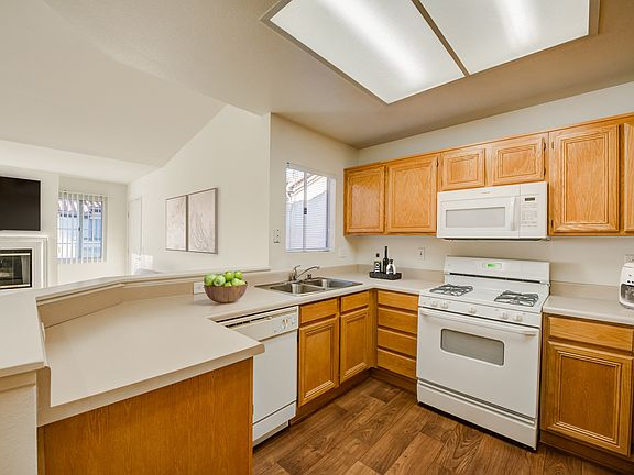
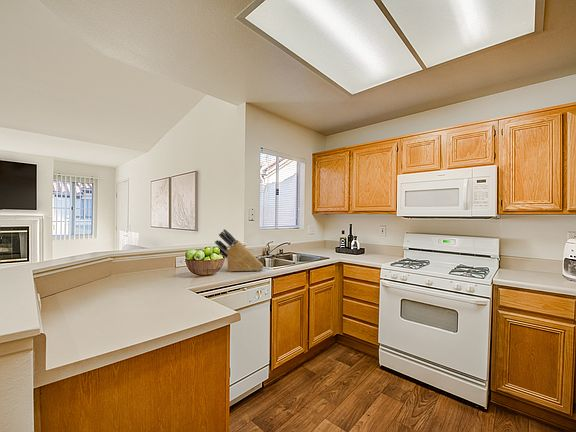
+ knife block (239, 249)
